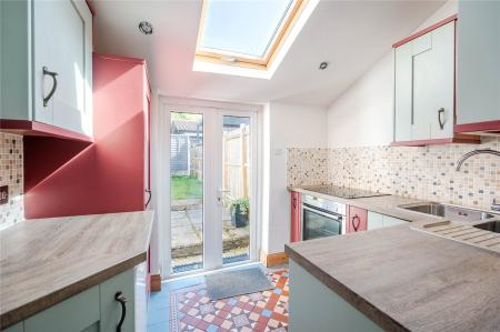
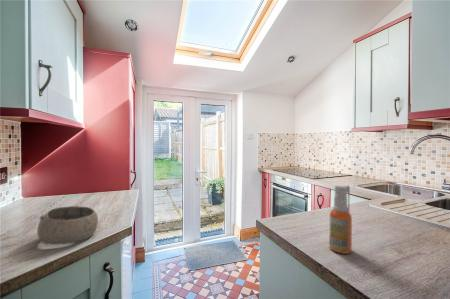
+ spray bottle (341, 217)
+ bowl (69, 222)
